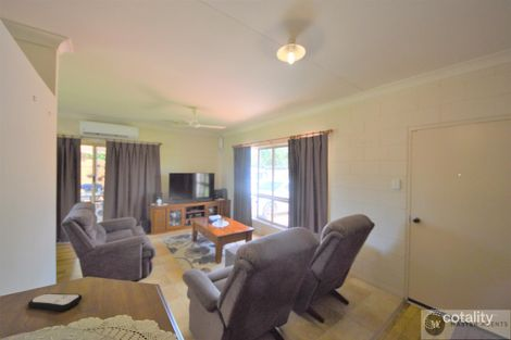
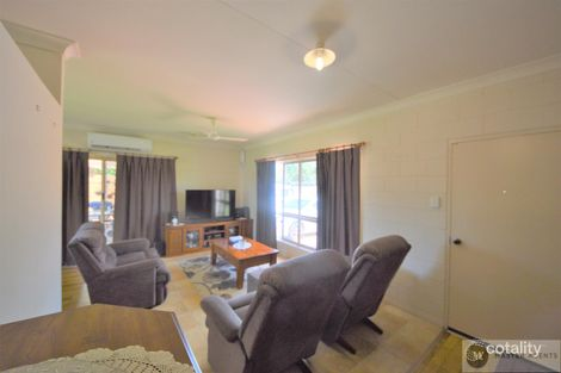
- remote control (54, 301)
